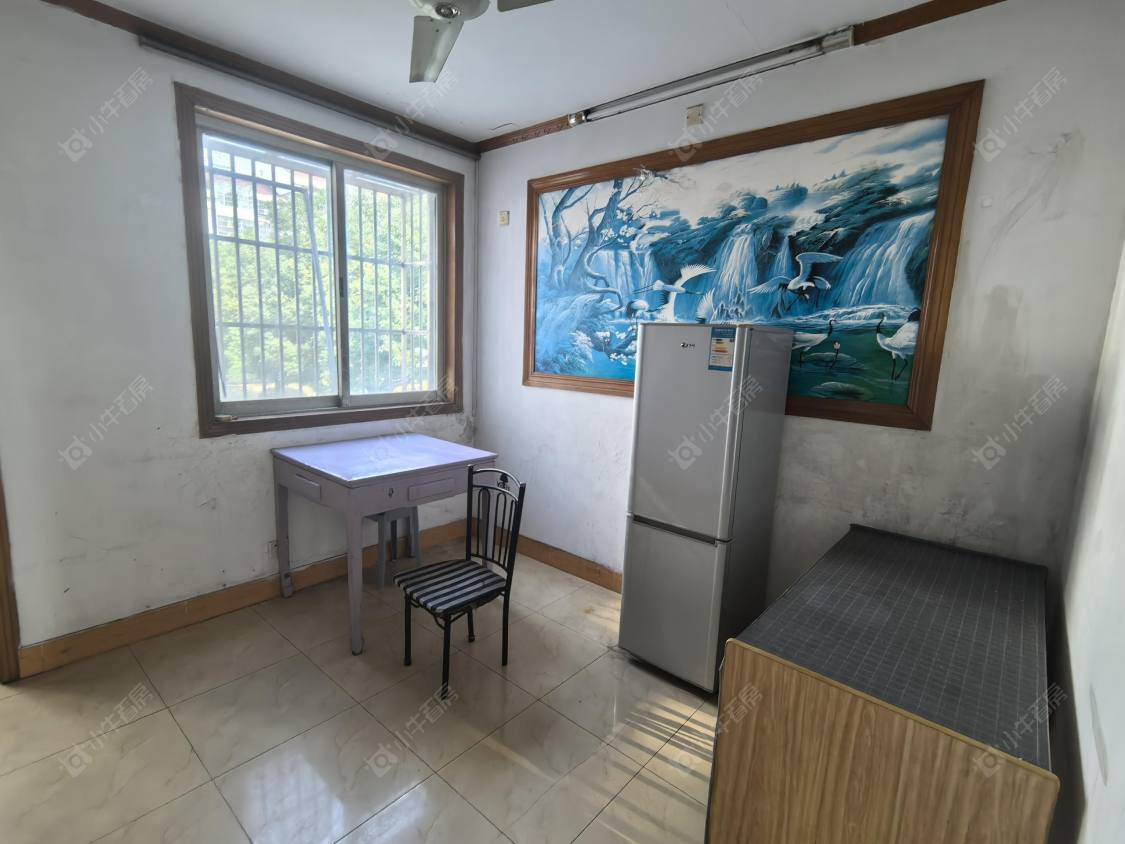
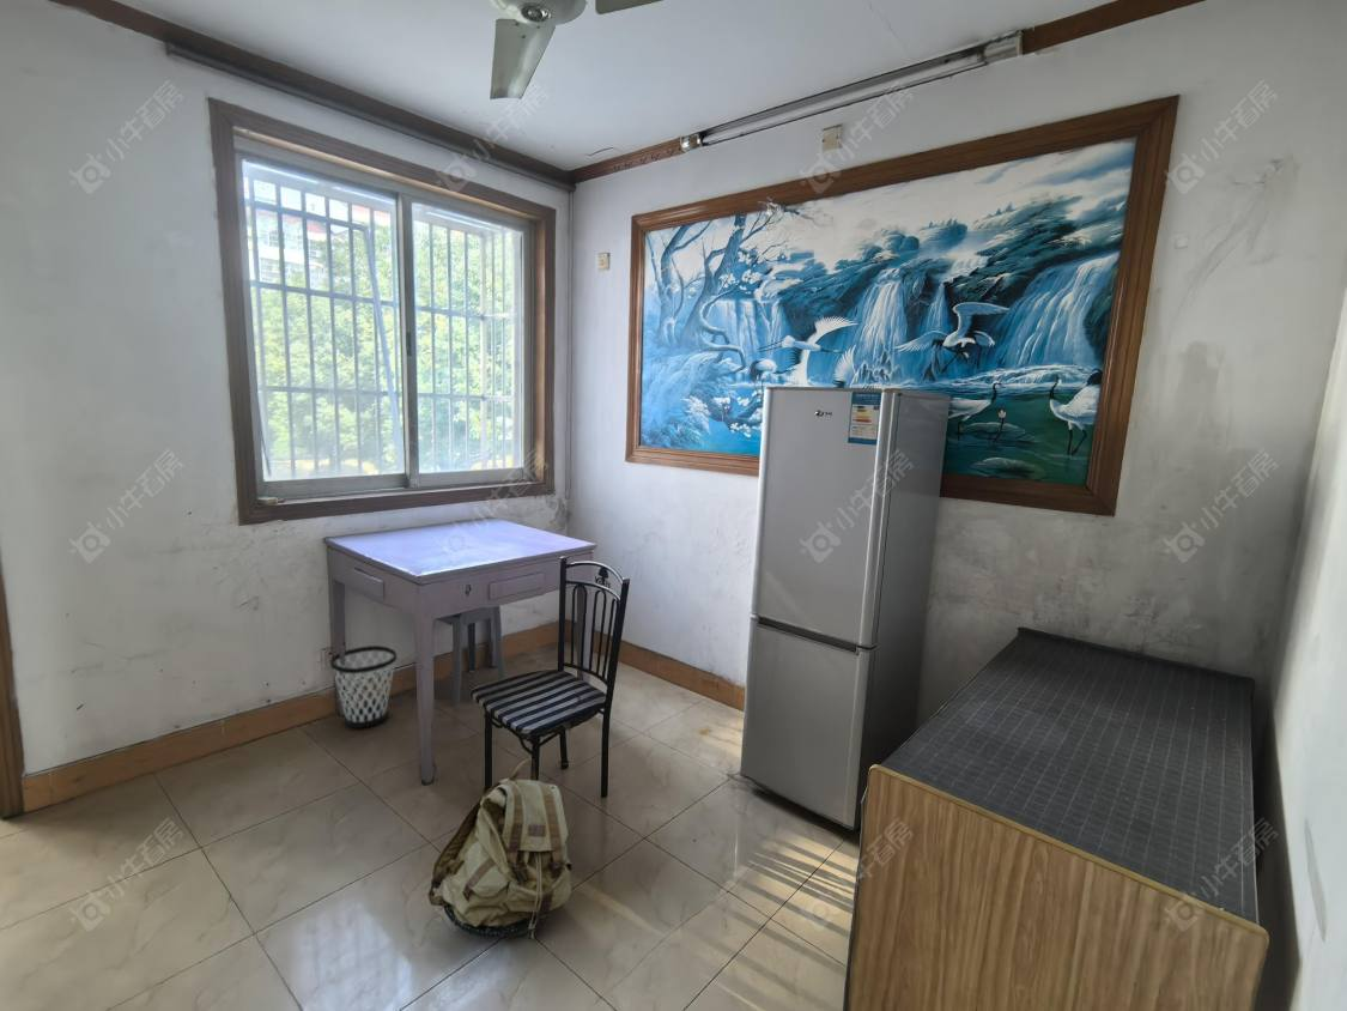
+ backpack (500, 844)
+ wastebasket (365, 685)
